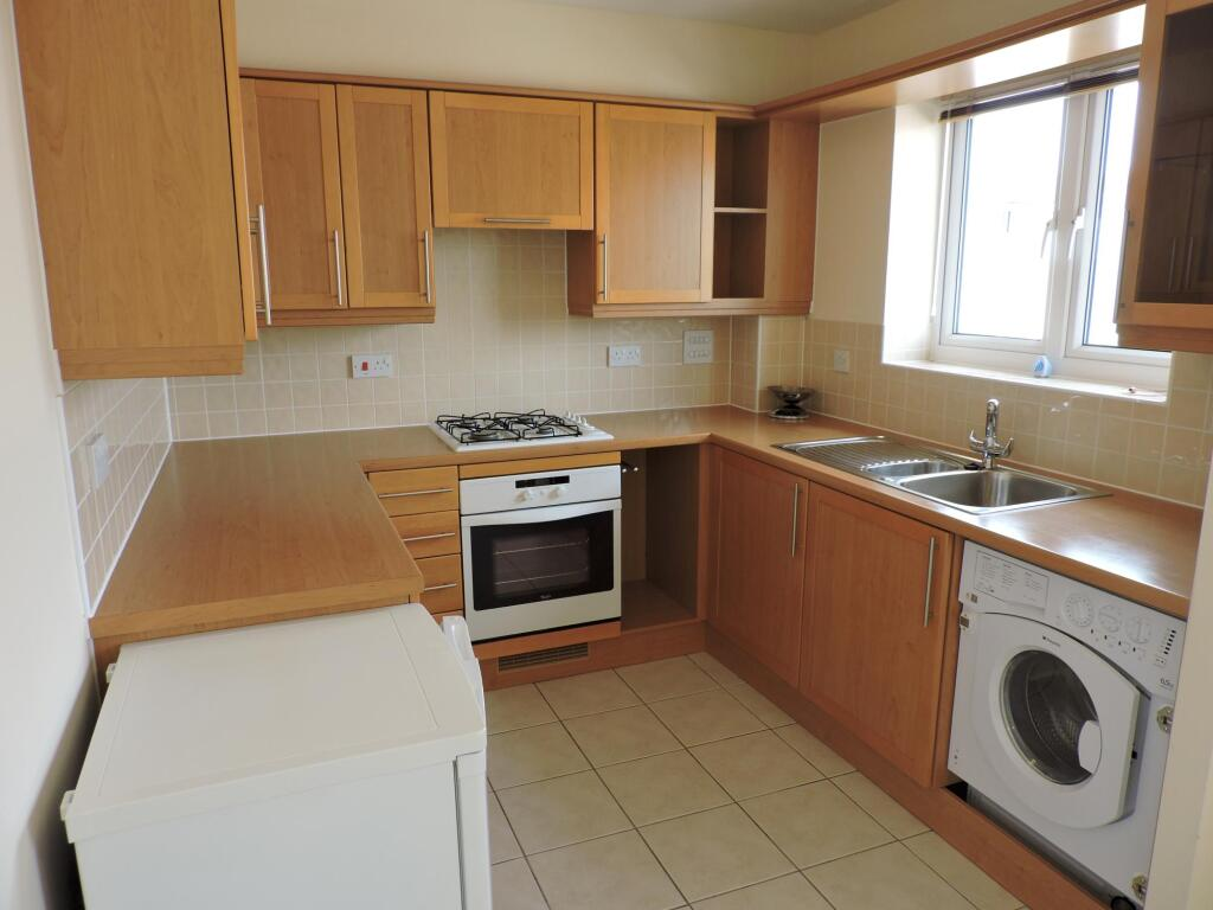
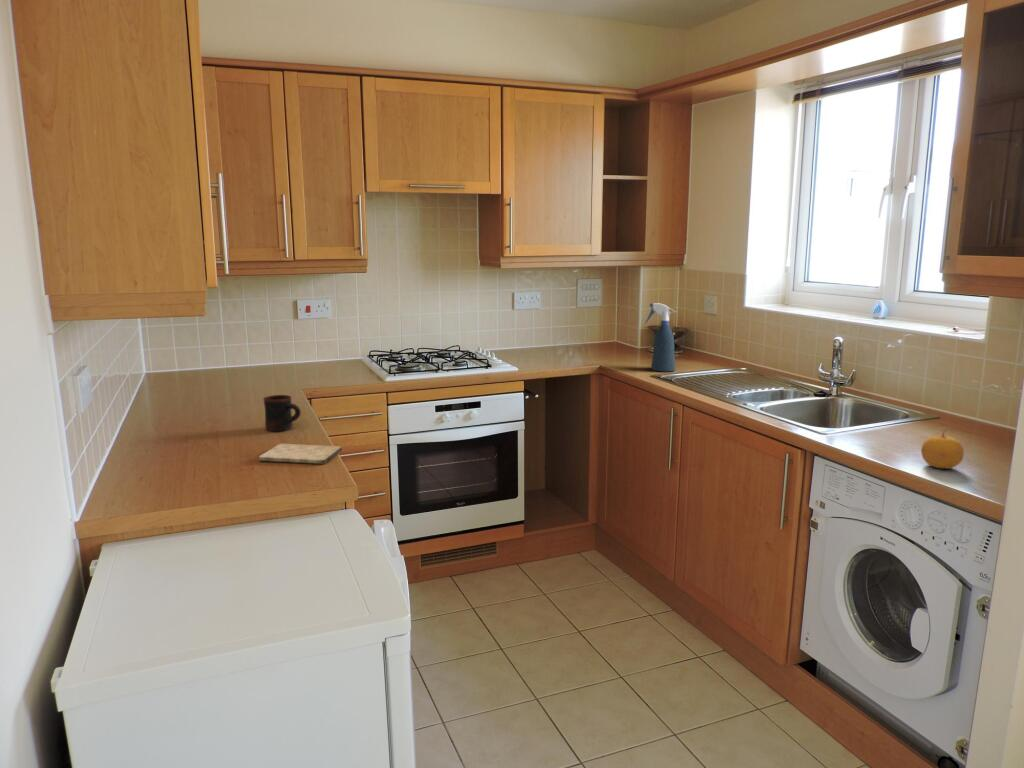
+ spray bottle (662, 336)
+ cutting board (301, 453)
+ fruit (942, 447)
+ mug (283, 413)
